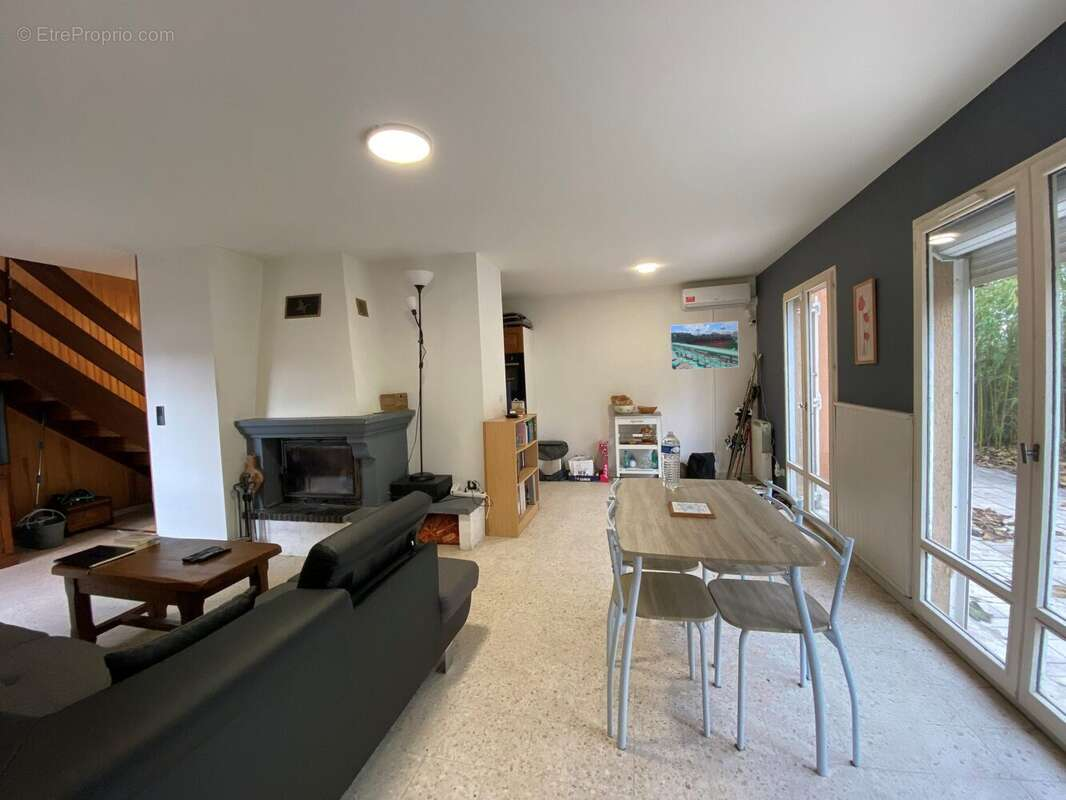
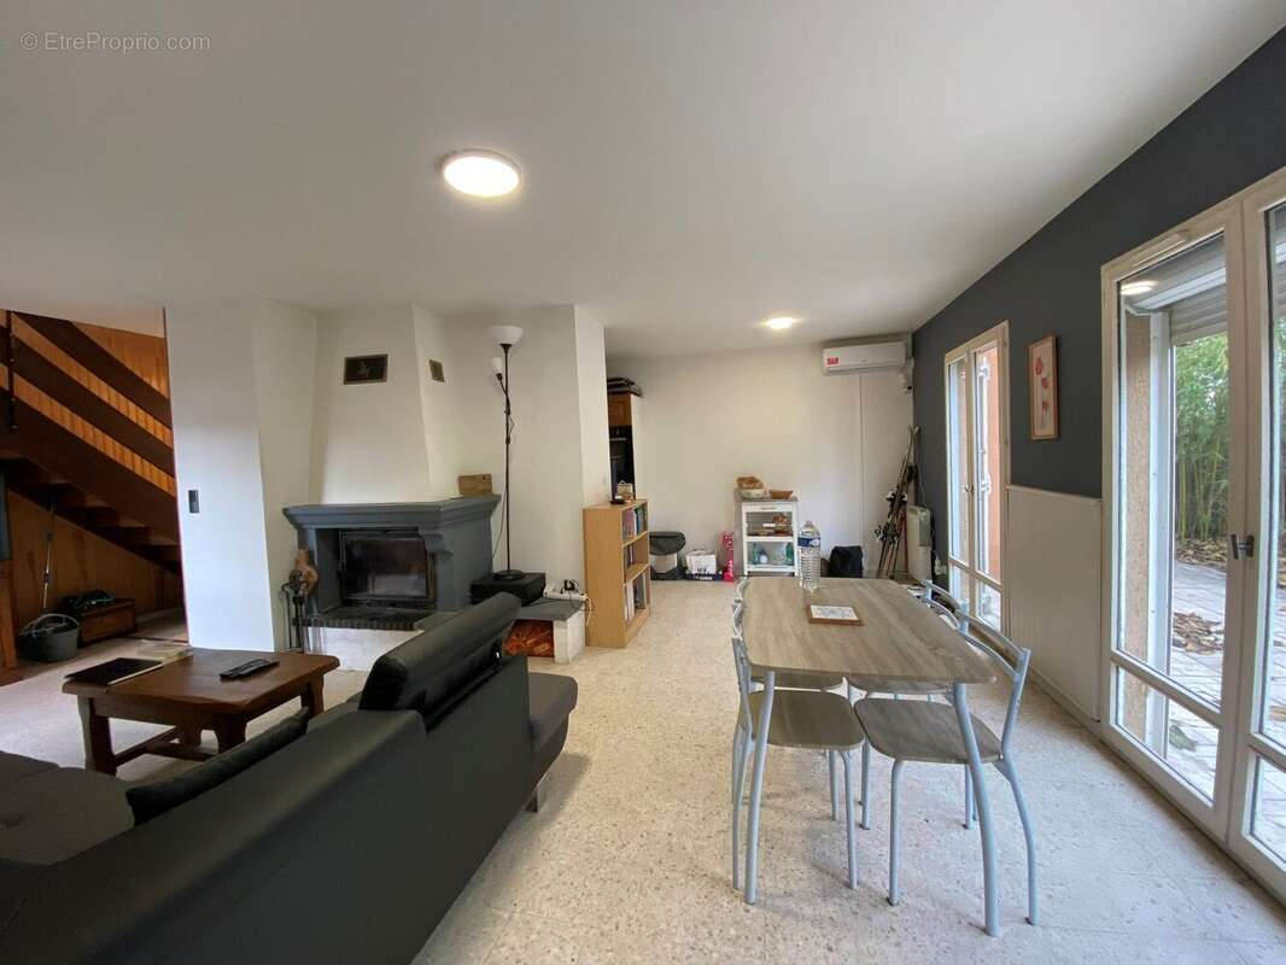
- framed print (703, 346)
